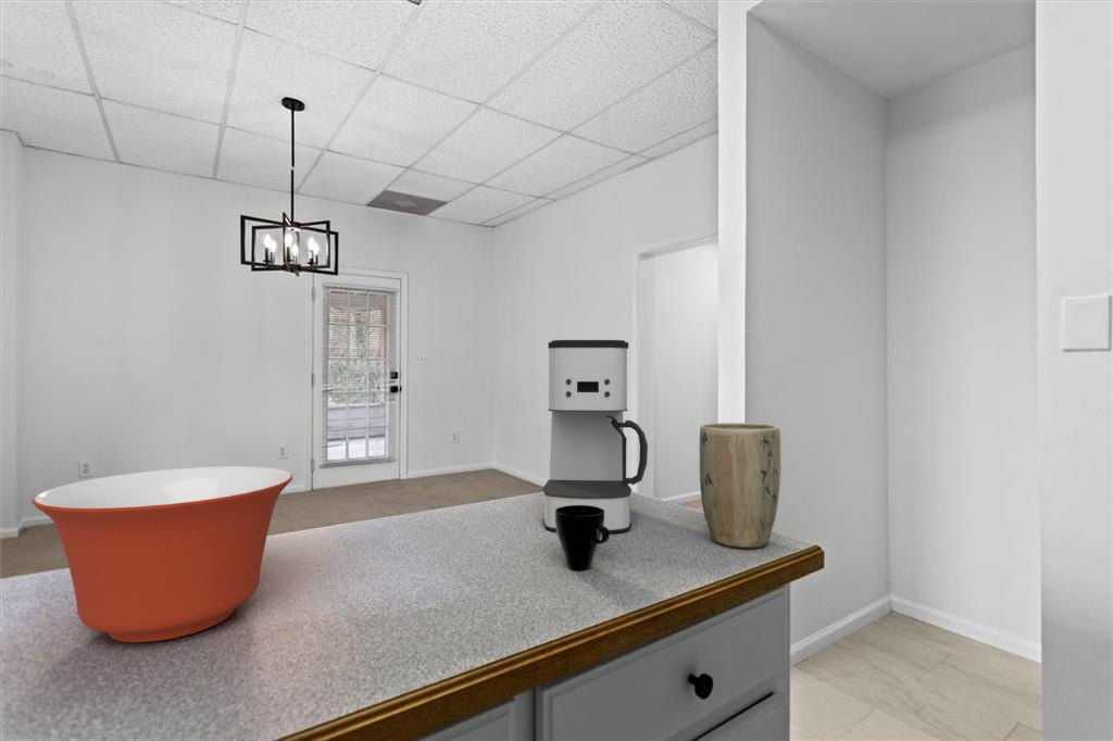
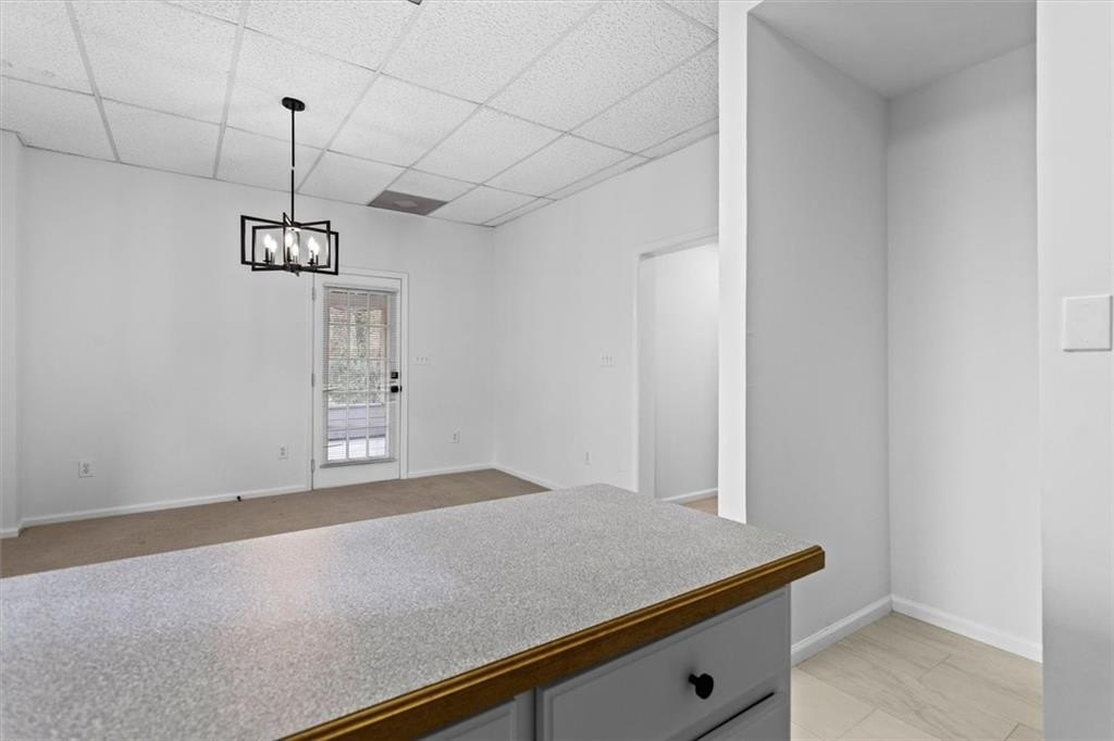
- mixing bowl (175, 550)
- cup (585, 540)
- coffee maker (595, 429)
- plant pot (739, 482)
